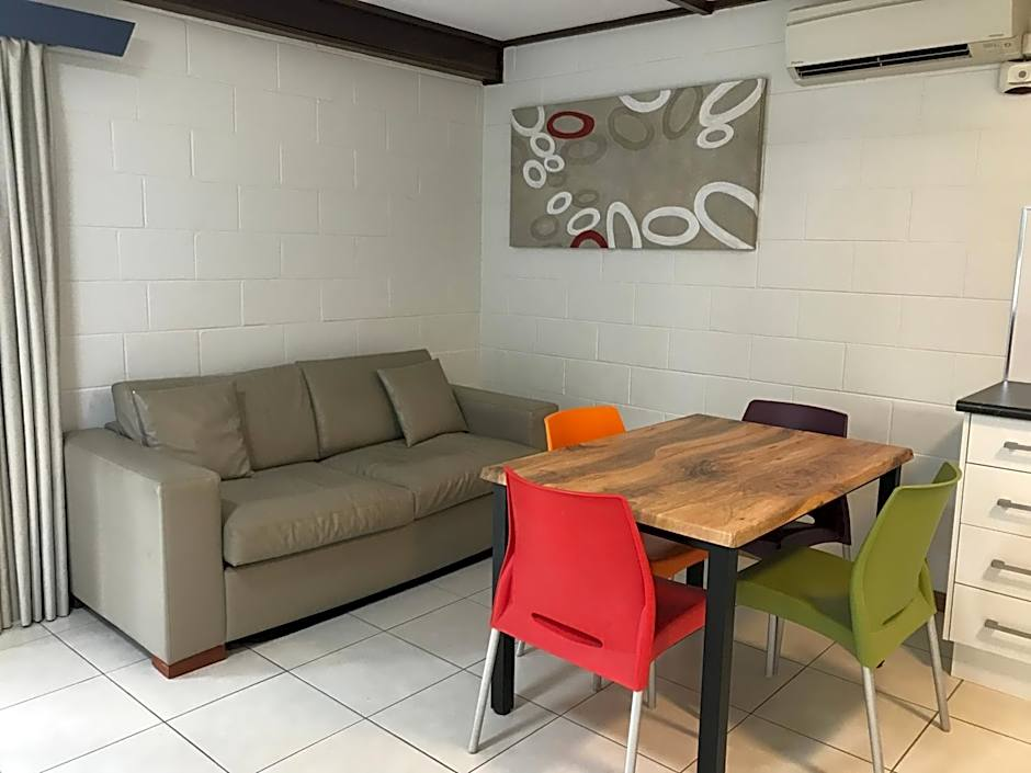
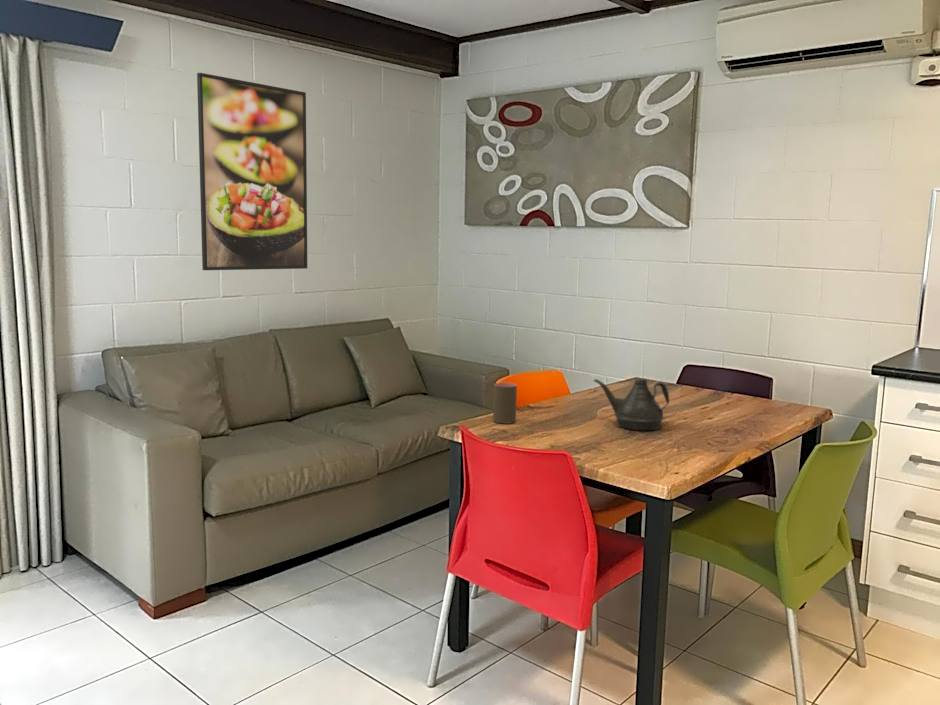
+ teapot (630, 401)
+ cup (505, 402)
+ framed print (256, 177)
